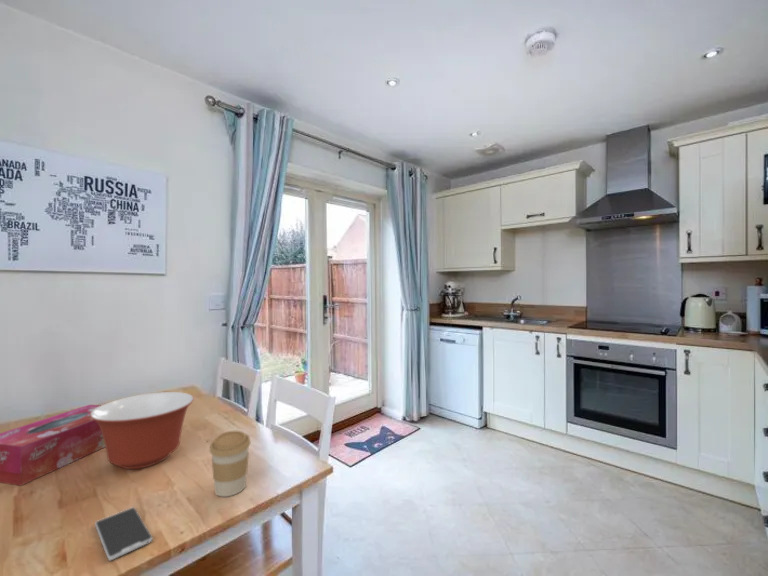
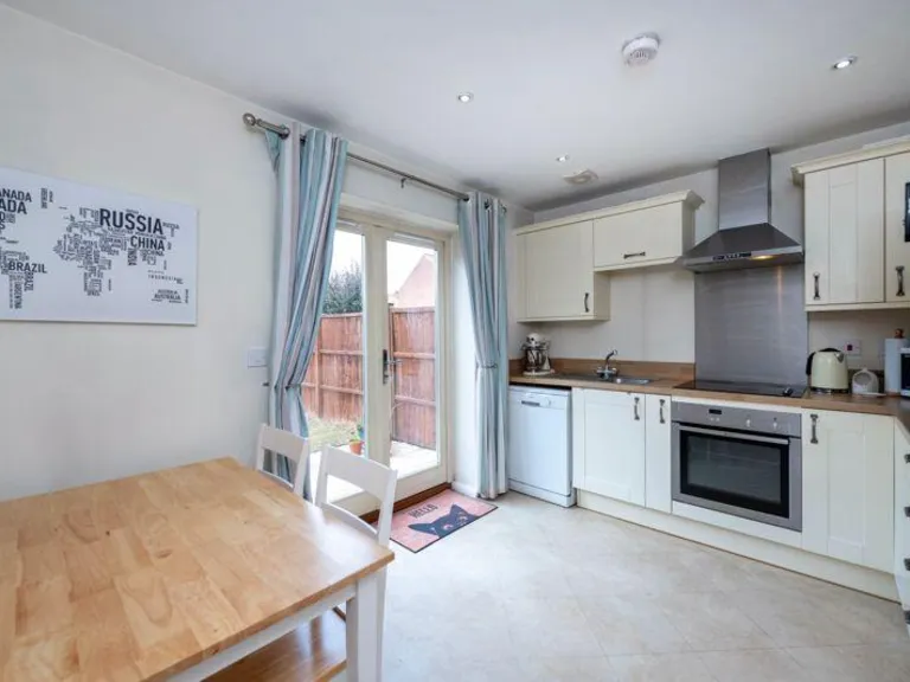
- tissue box (60, 439)
- coffee cup (230, 462)
- smartphone (122, 531)
- mixing bowl (145, 431)
